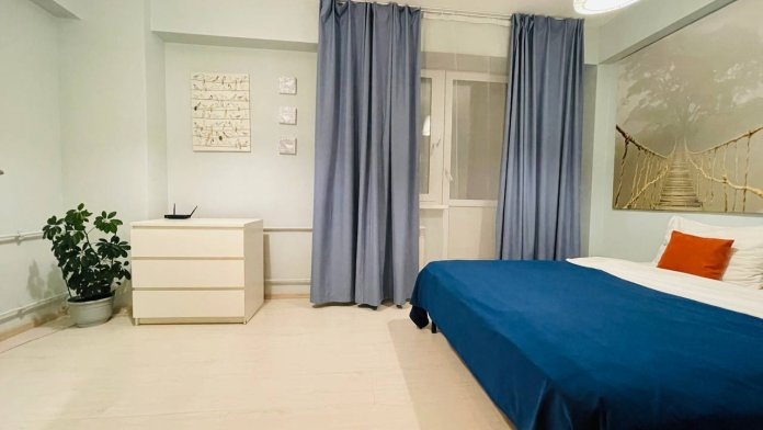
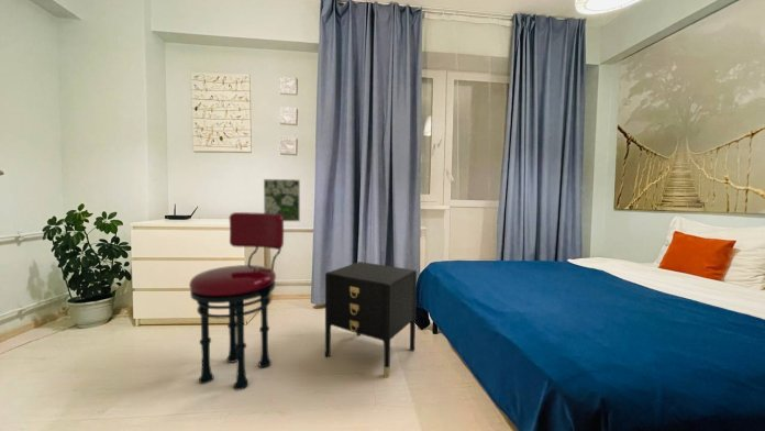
+ nightstand (370, 312)
+ stool (242, 291)
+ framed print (281, 200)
